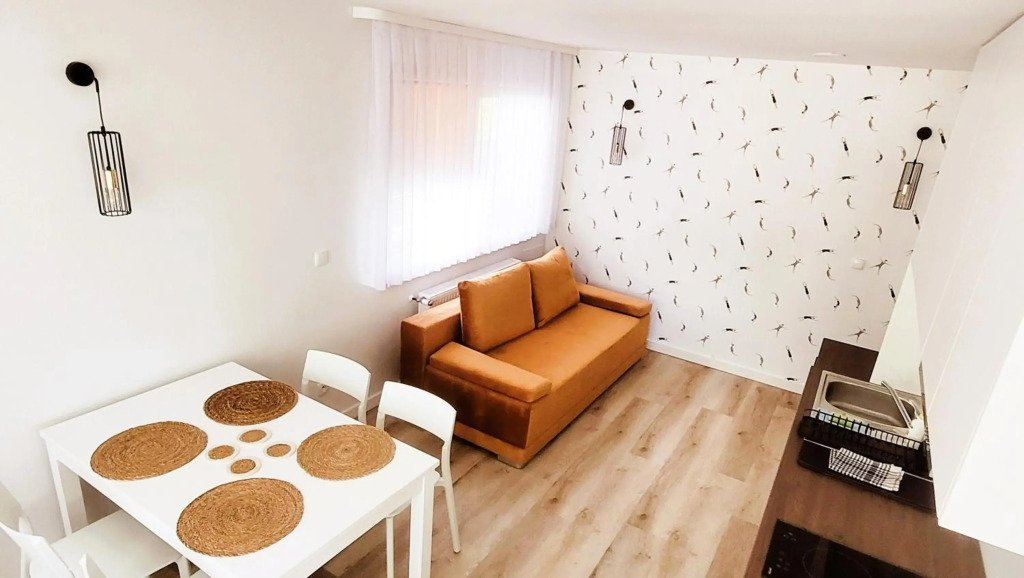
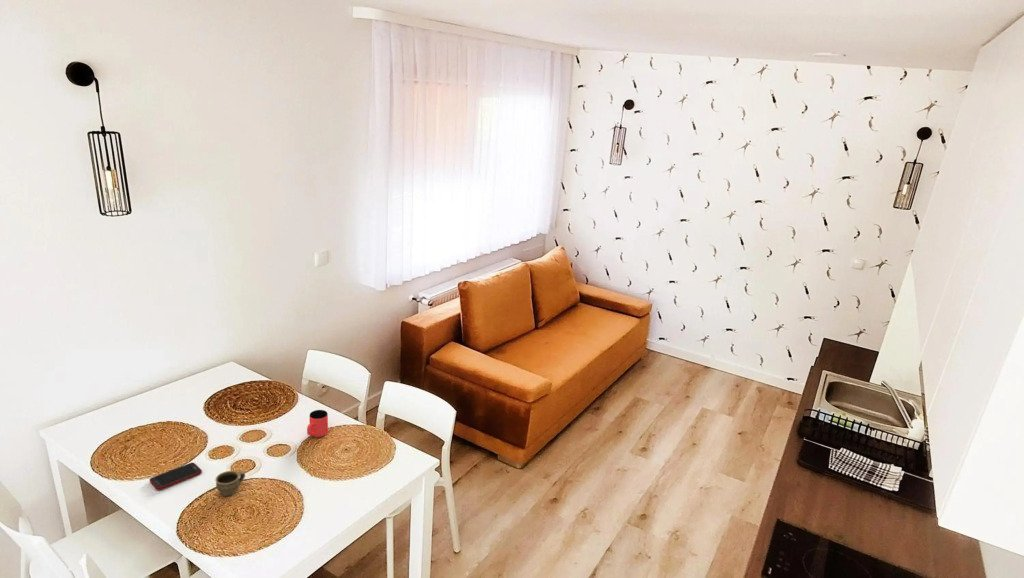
+ cell phone (176, 475)
+ cup (231, 483)
+ cup (316, 425)
